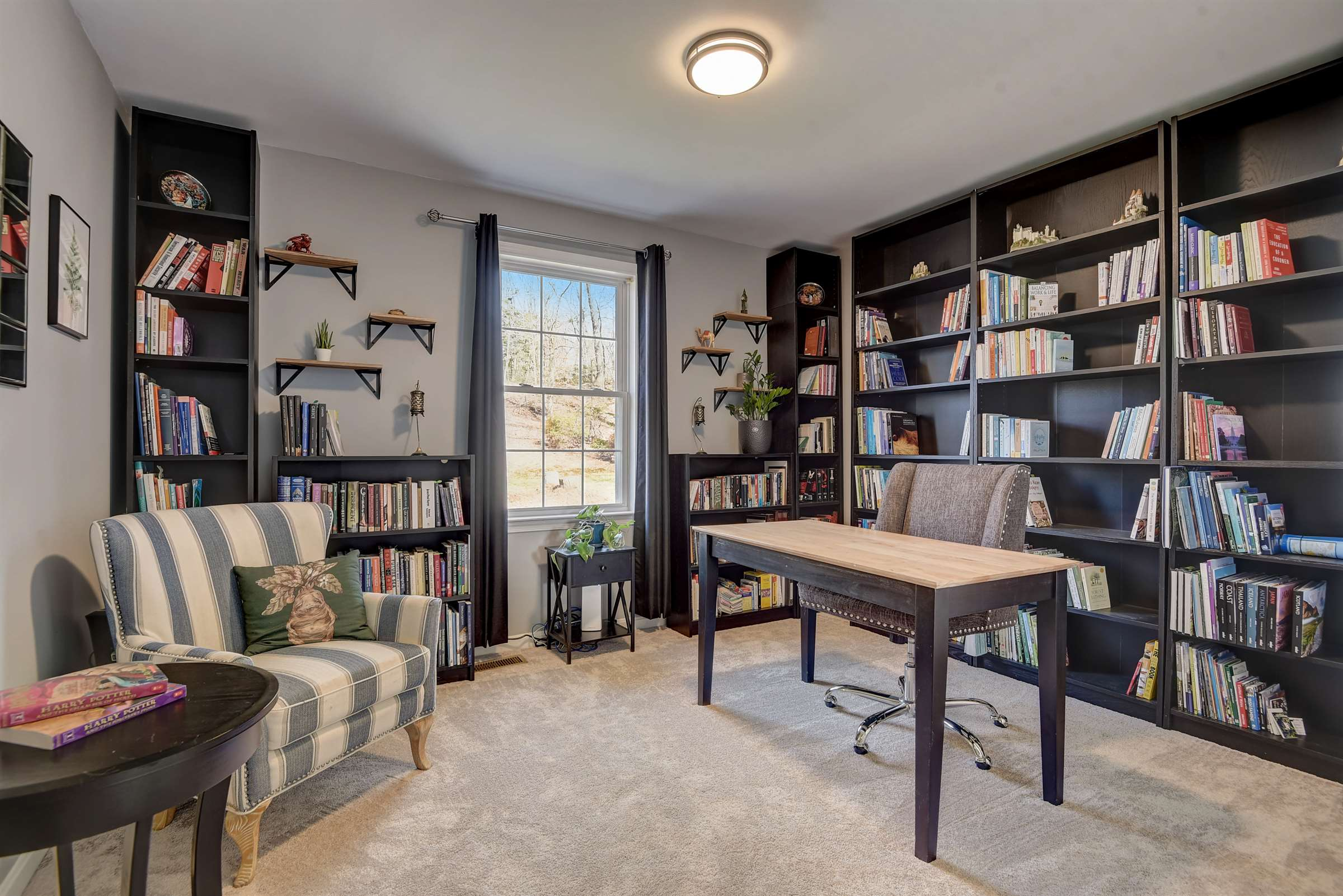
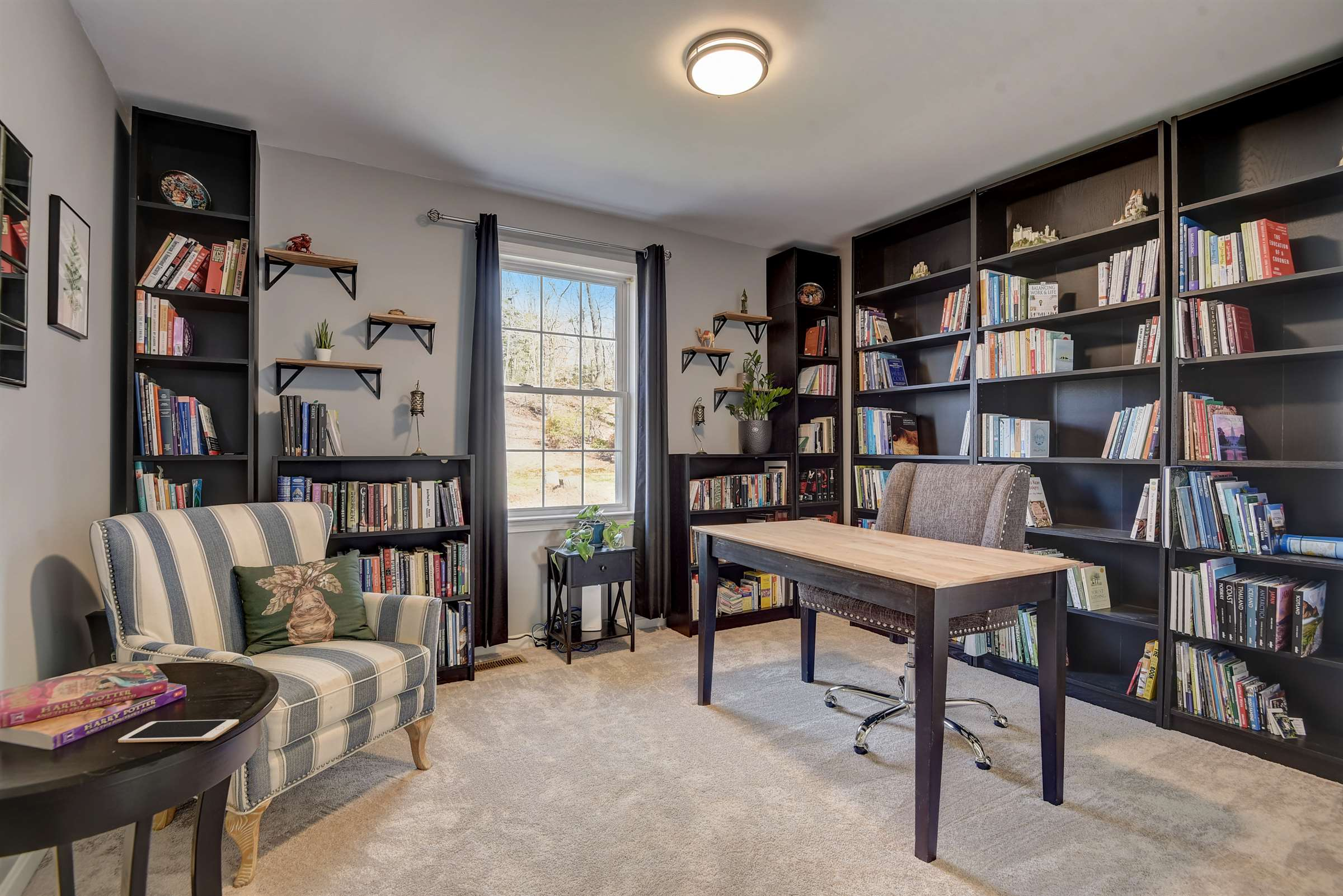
+ cell phone (180, 730)
